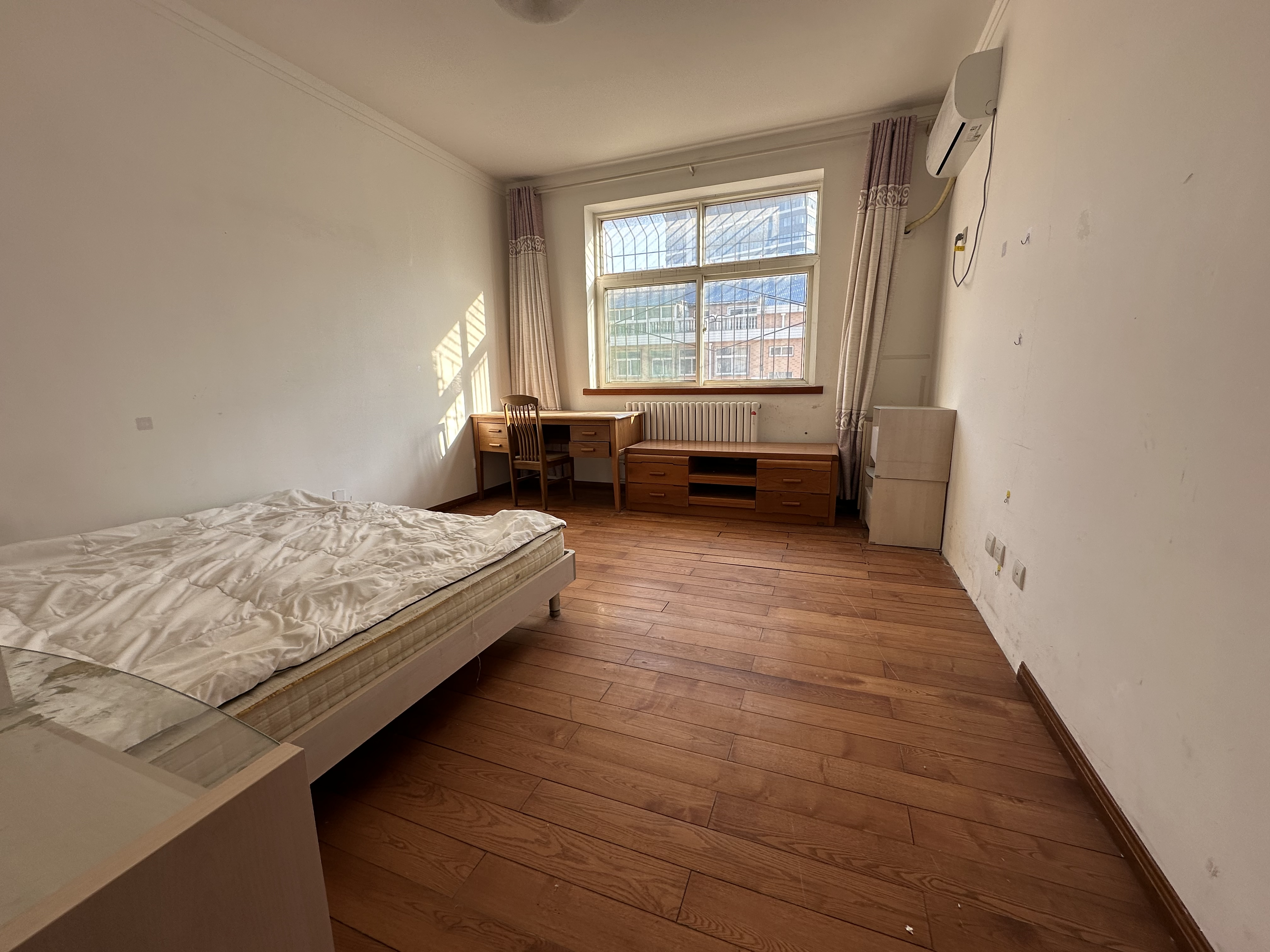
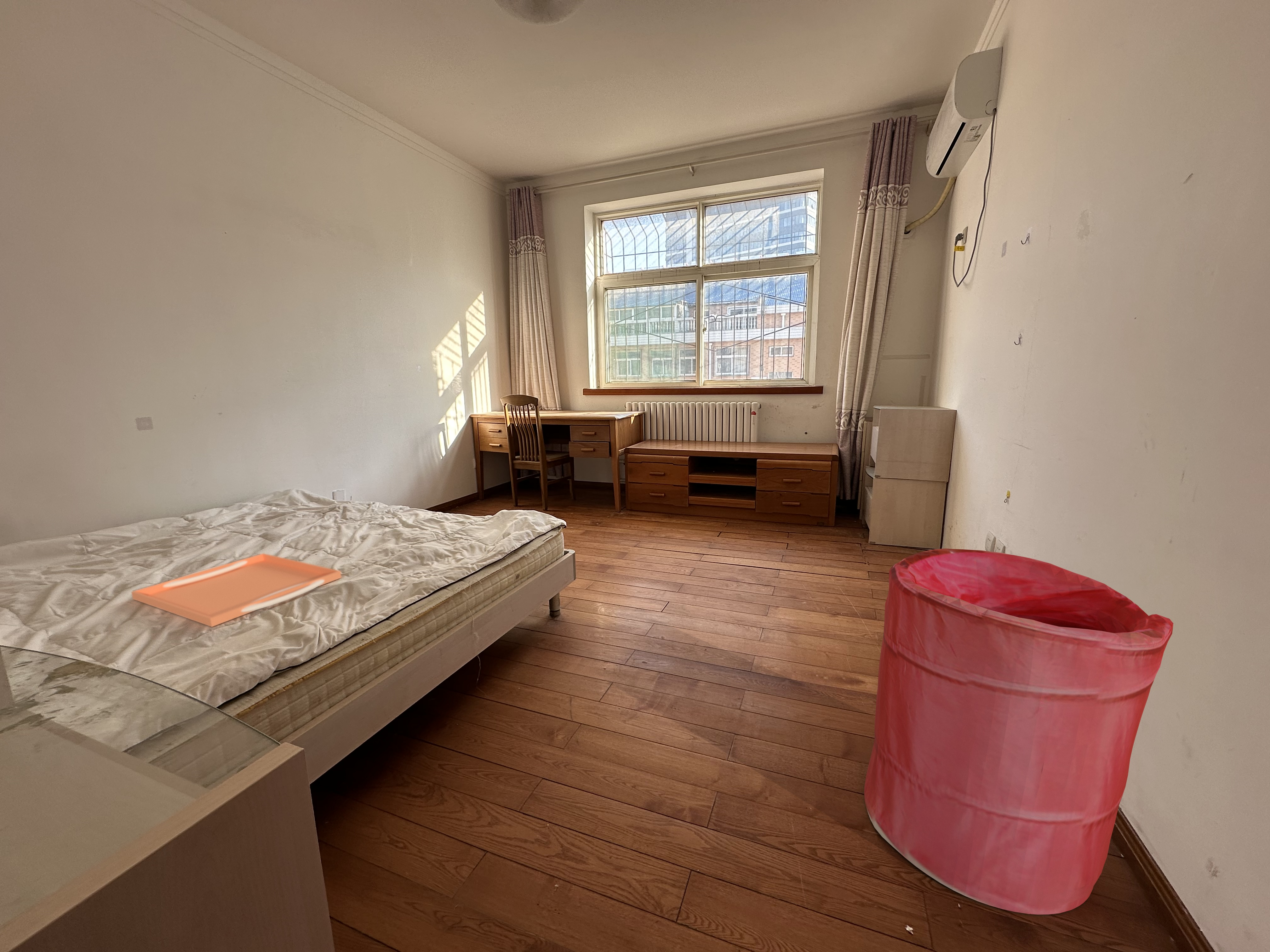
+ serving tray (242, 584)
+ laundry hamper (994, 705)
